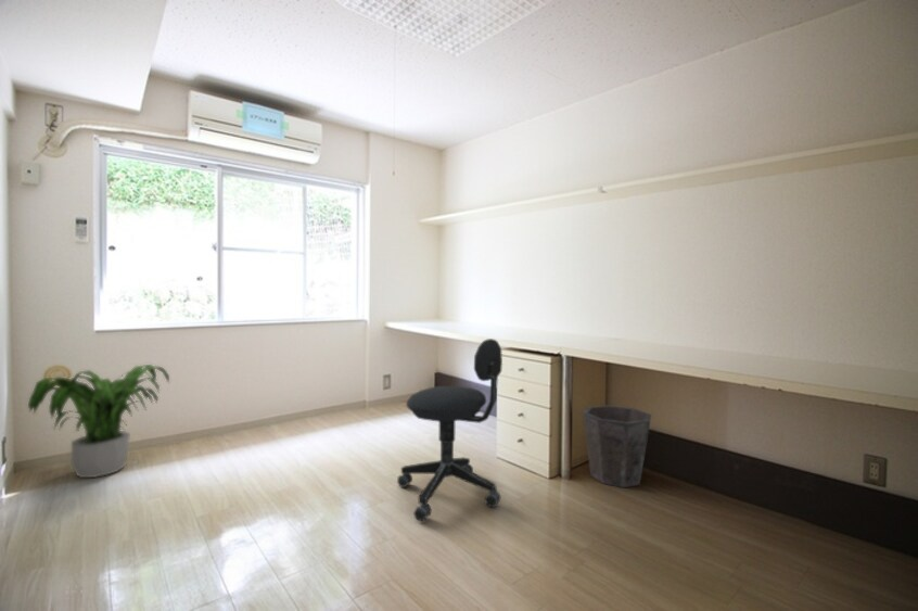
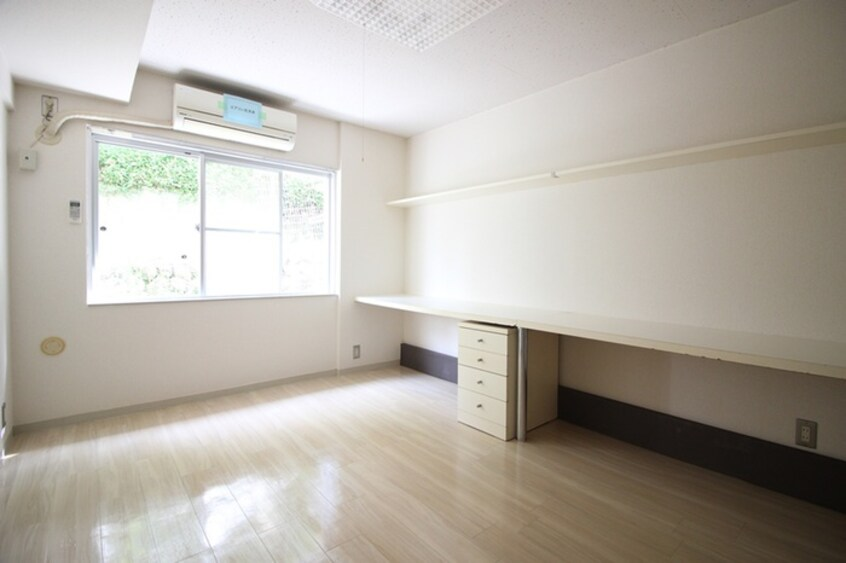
- waste bin (615, 445)
- office chair (447, 416)
- potted plant (106, 419)
